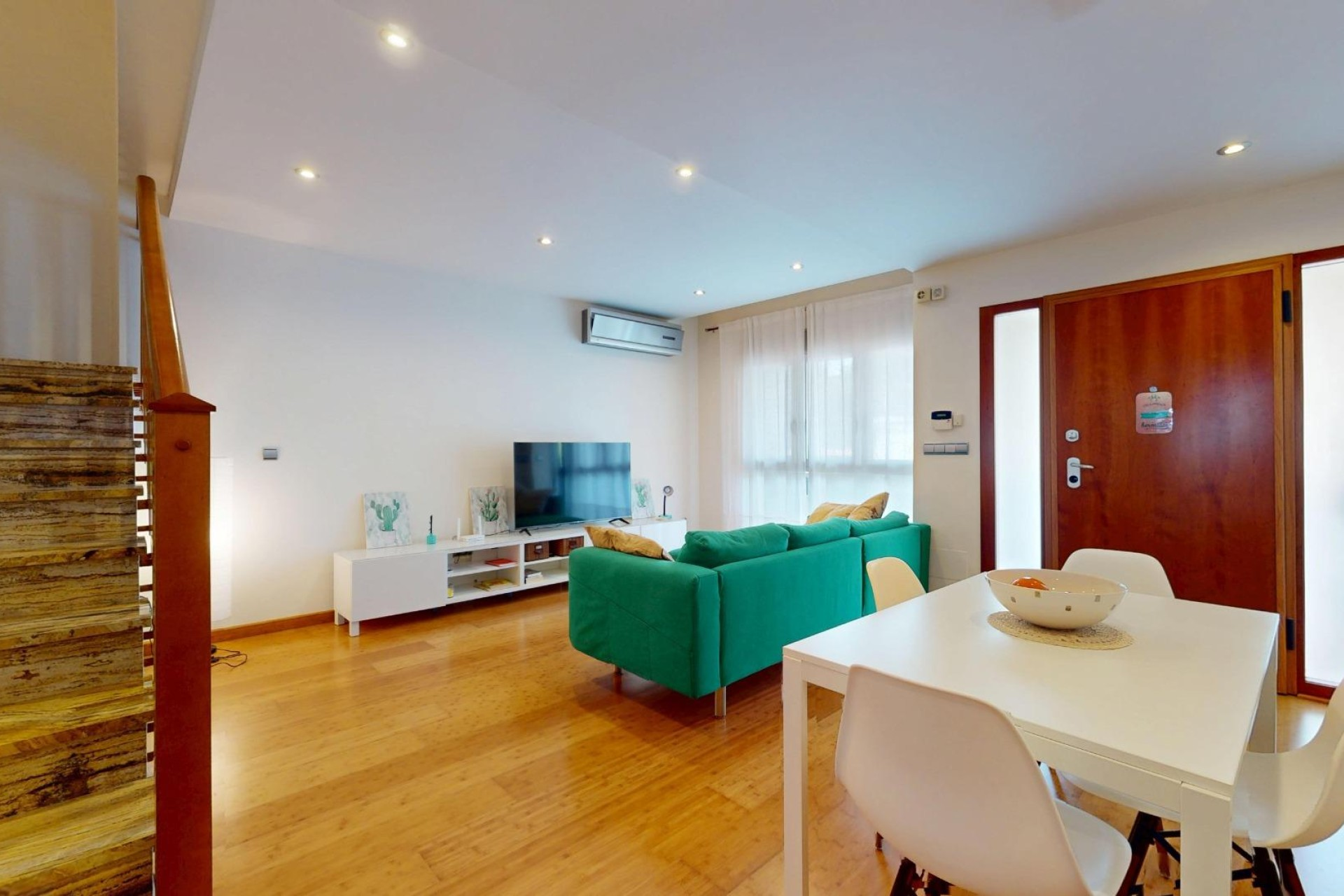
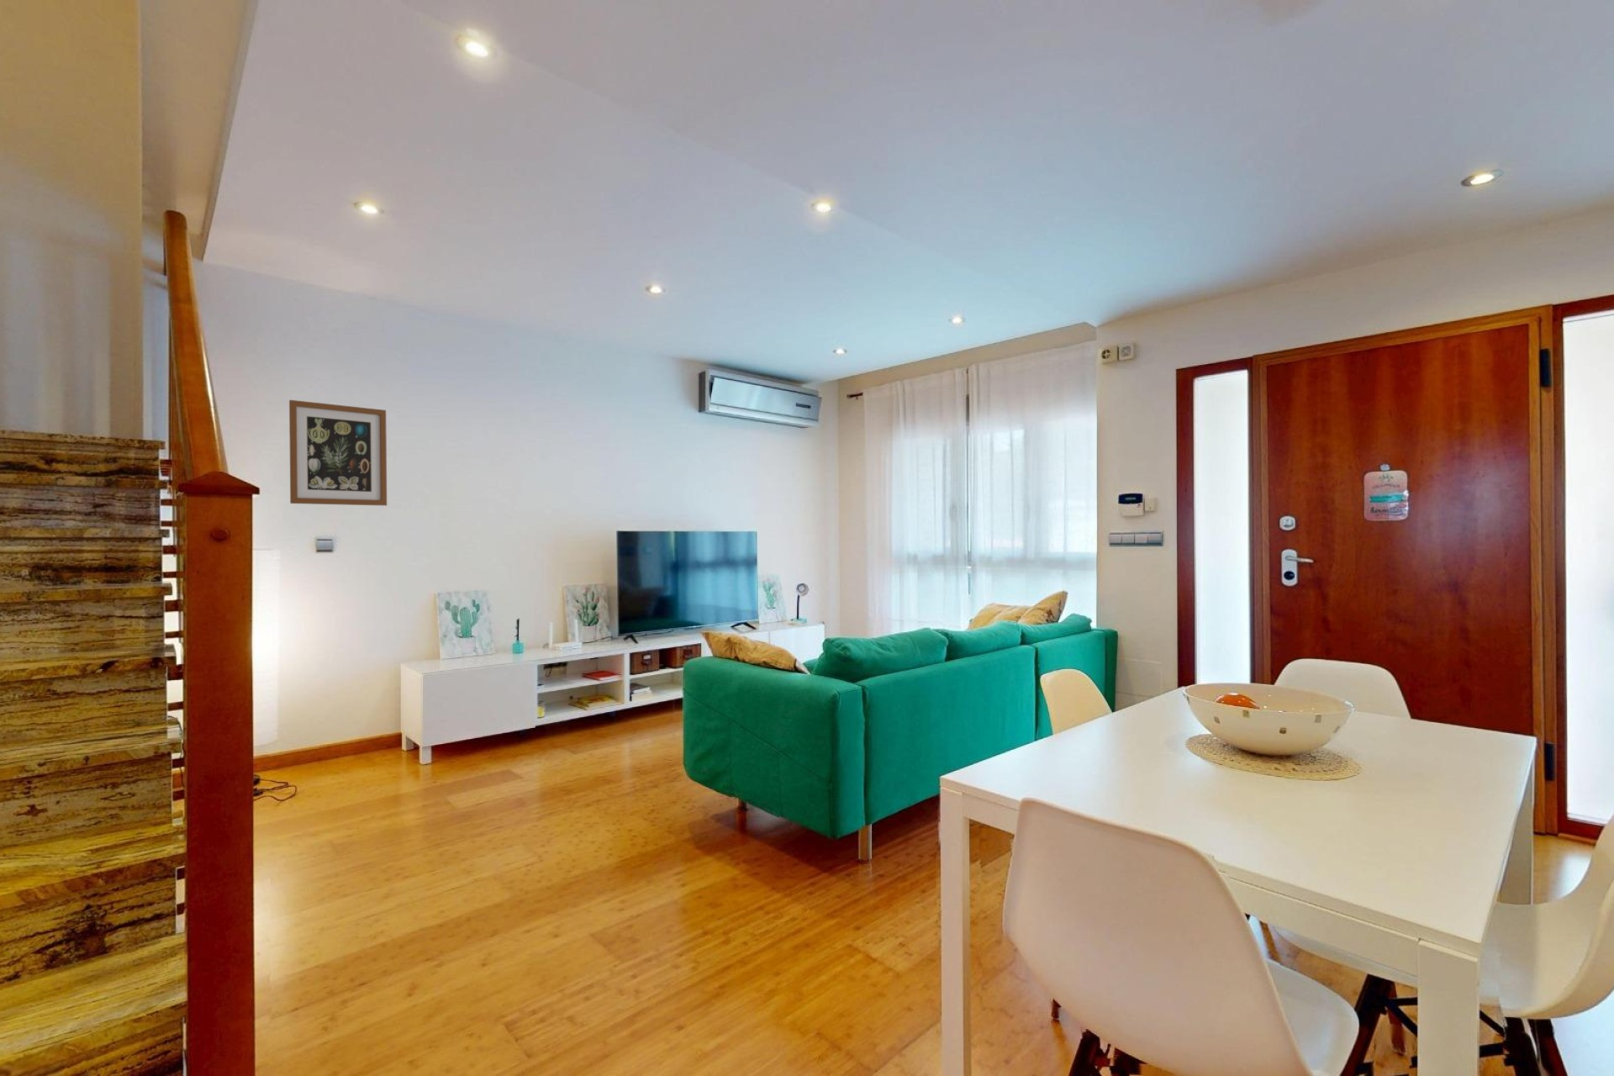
+ wall art (340, 455)
